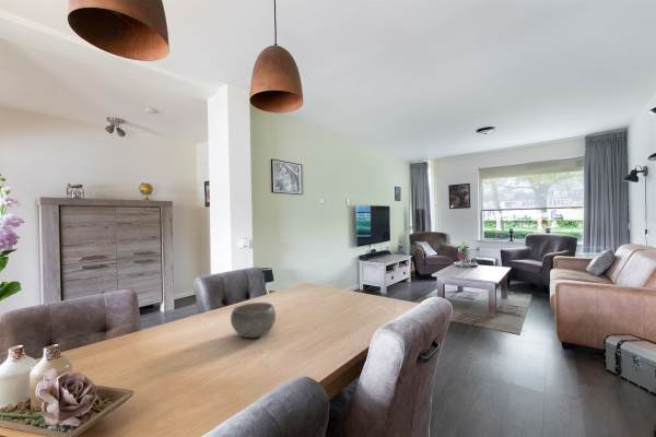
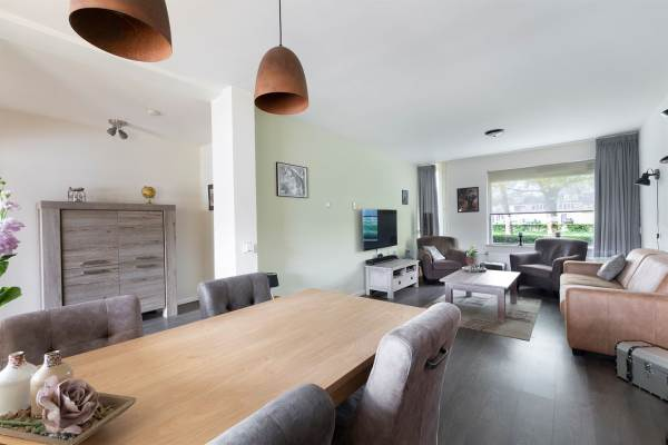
- bowl (254, 320)
